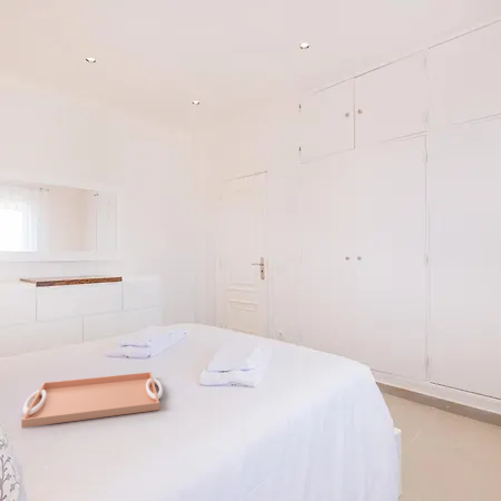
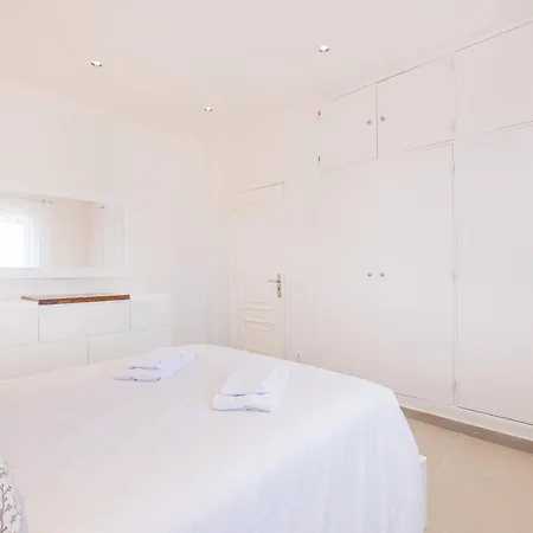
- serving tray (97, 394)
